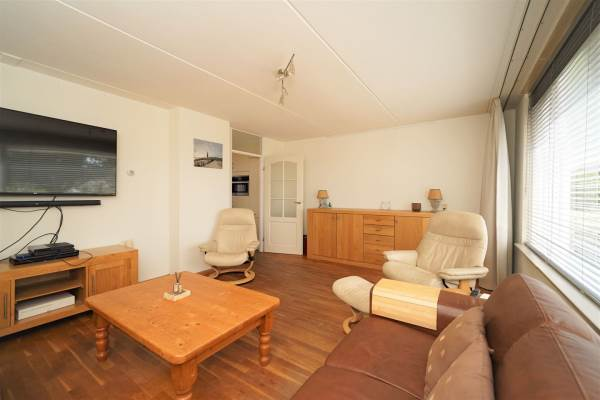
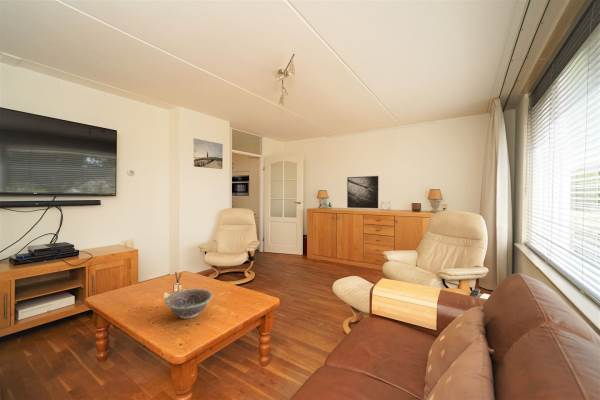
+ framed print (362, 192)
+ decorative bowl (189, 305)
